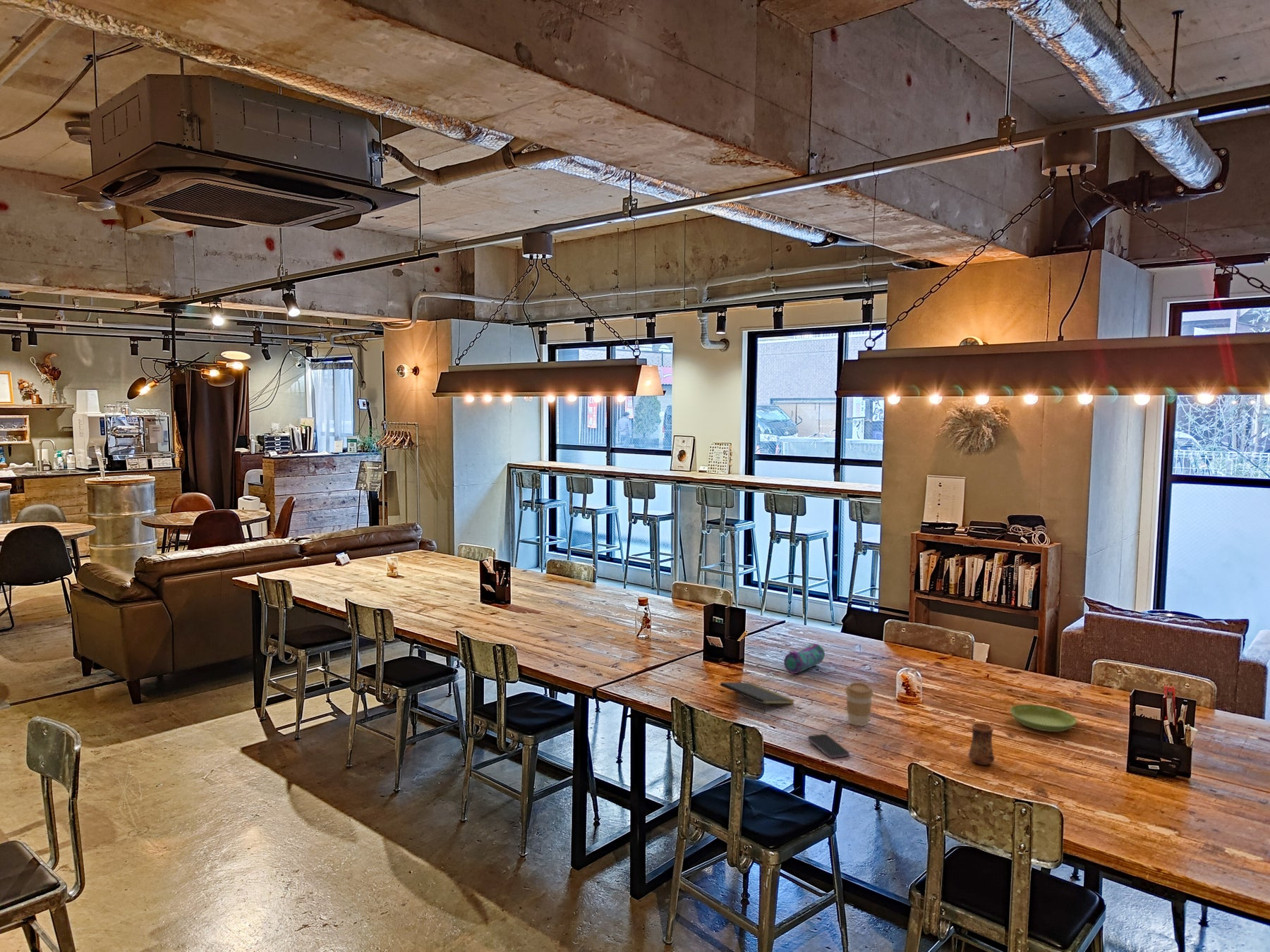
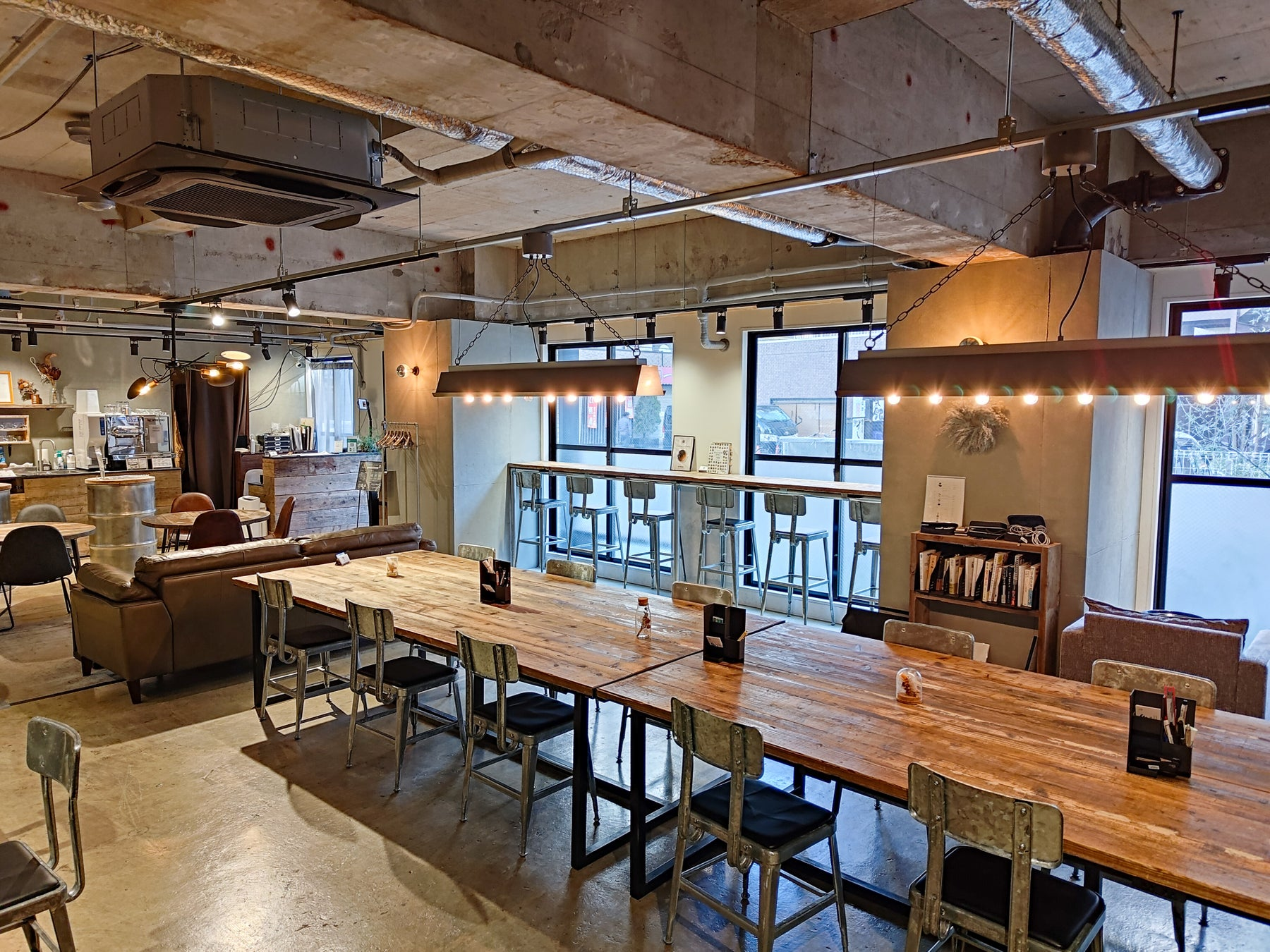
- notepad (756, 692)
- pencil case (804, 657)
- cup (981, 744)
- smartphone (828, 745)
- saucer (1042, 719)
- coffee cup (859, 704)
